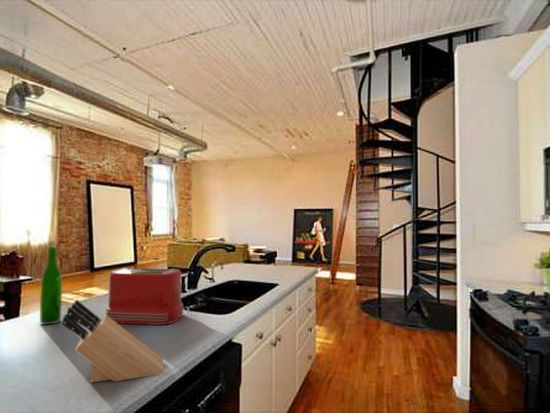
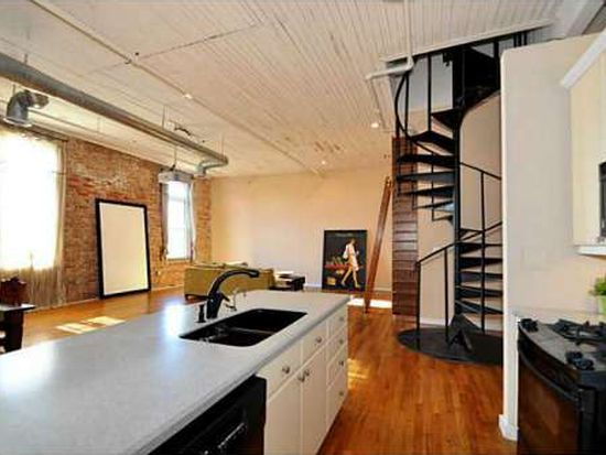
- wine bottle (51, 284)
- knife block (115, 336)
- toaster (145, 293)
